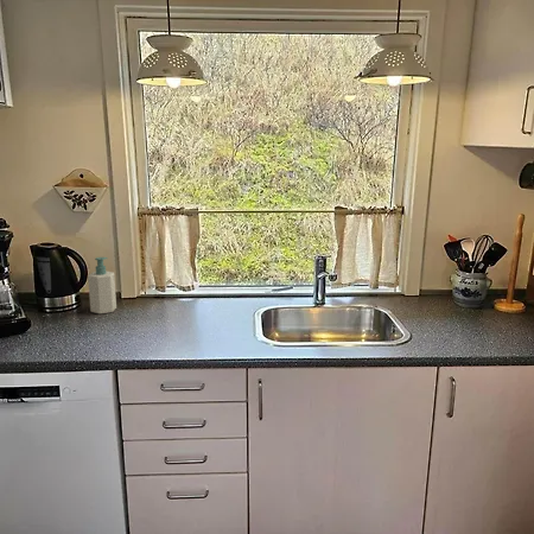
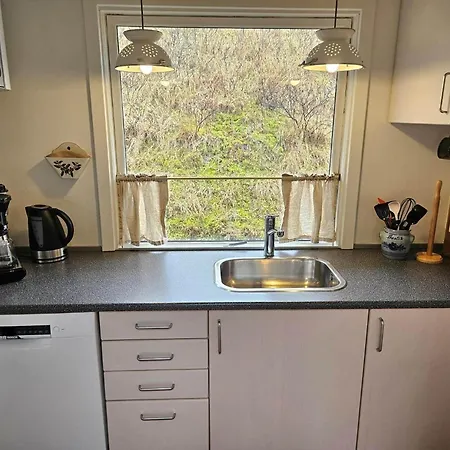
- soap bottle (101, 284)
